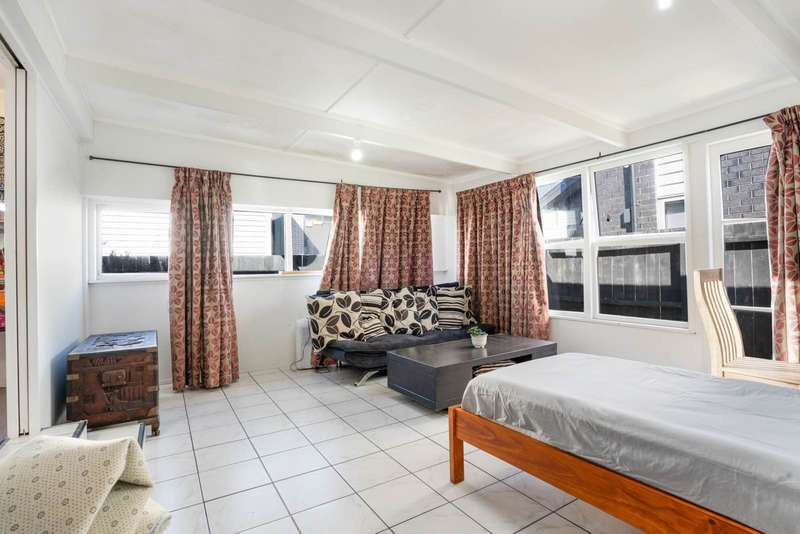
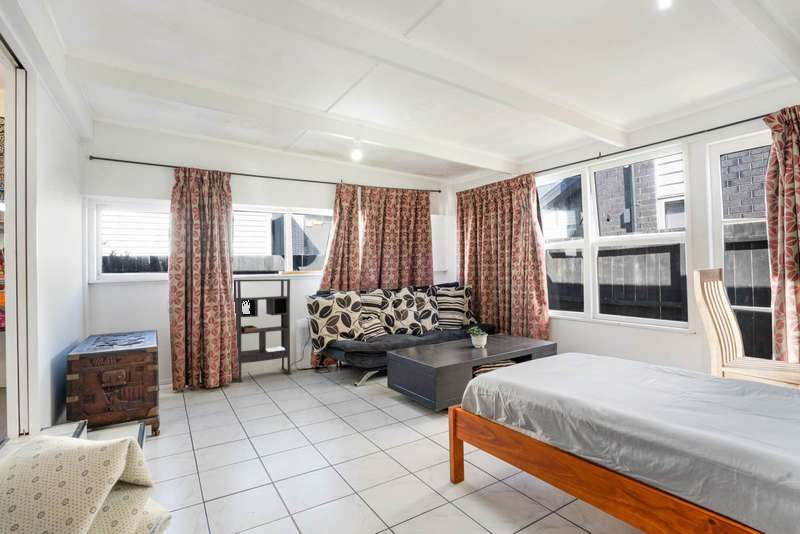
+ bookshelf (262, 328)
